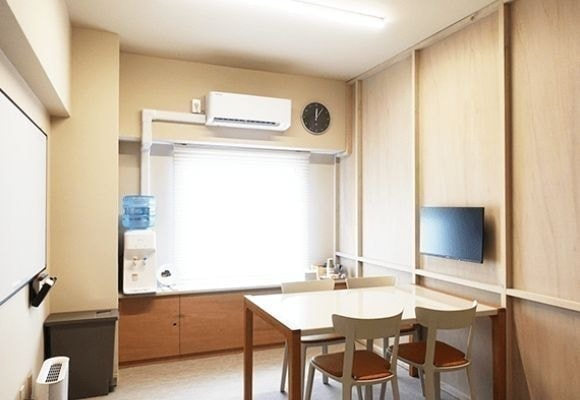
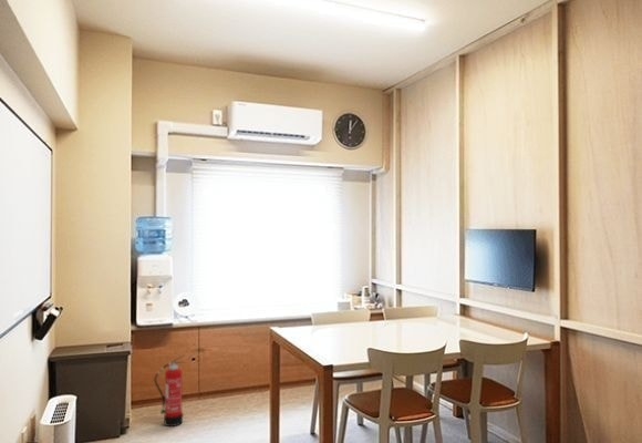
+ fire extinguisher (169, 390)
